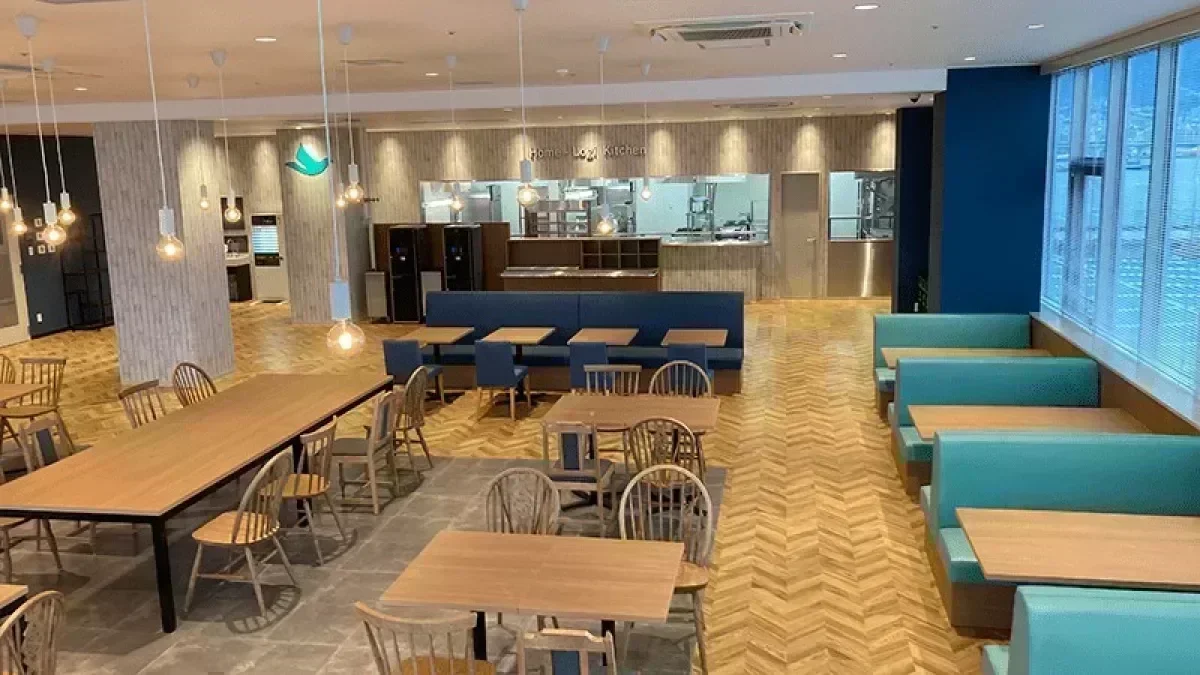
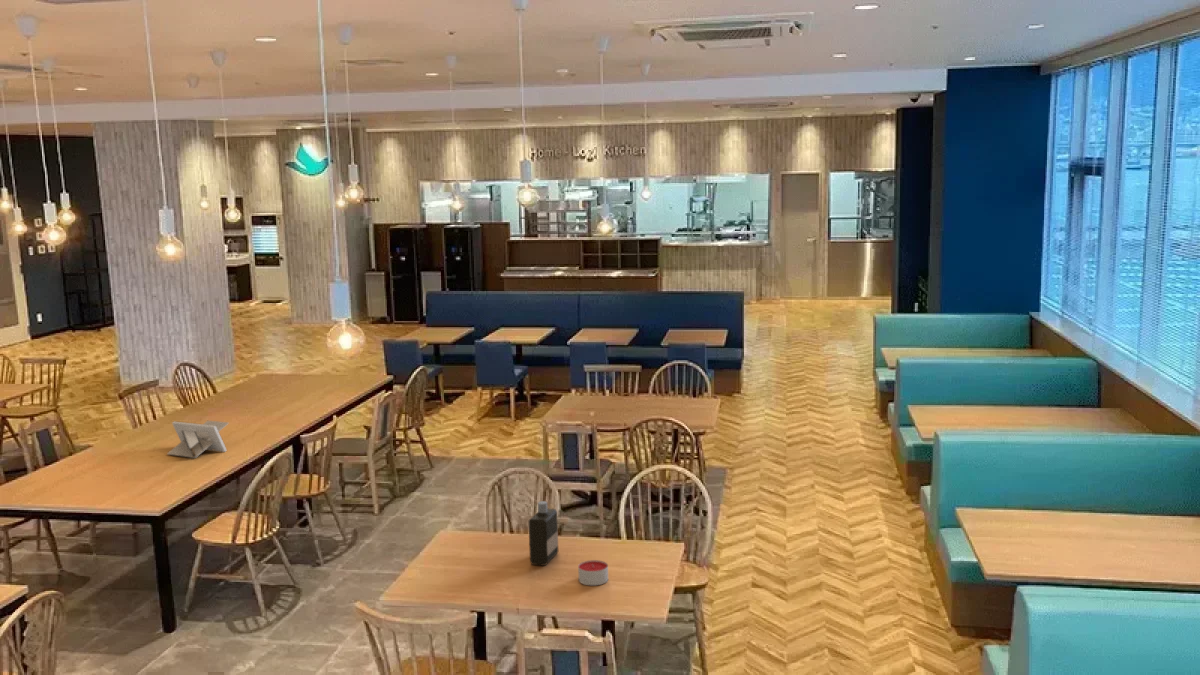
+ architectural model (200, 436)
+ candle (593, 572)
+ bottle (543, 530)
